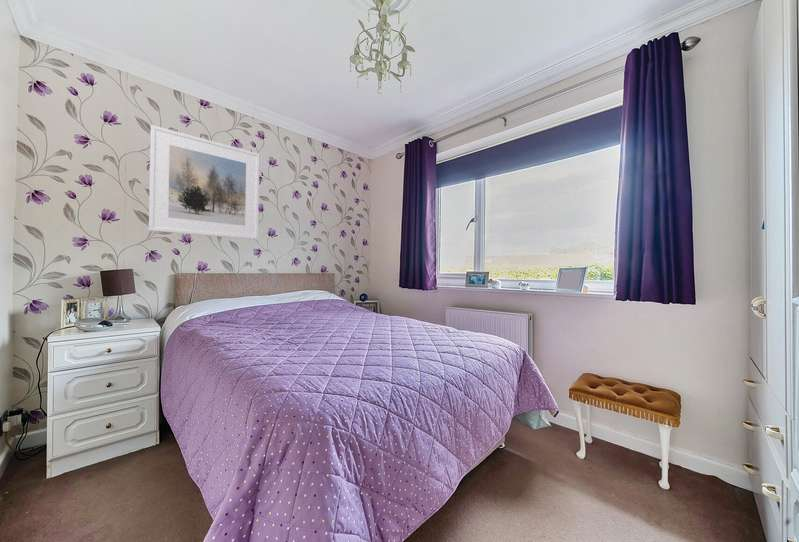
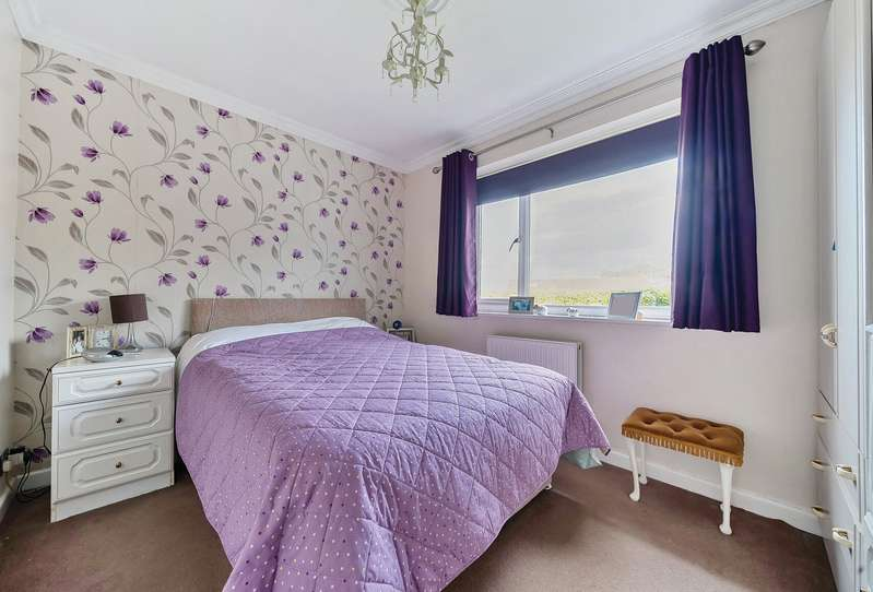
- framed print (209, 188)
